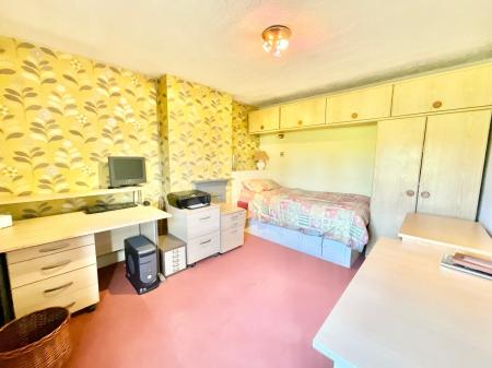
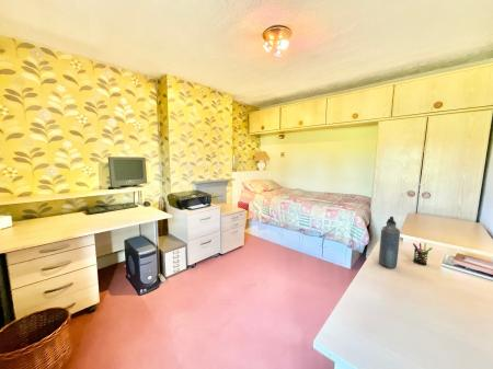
+ pen holder (422, 252)
+ water bottle (389, 241)
